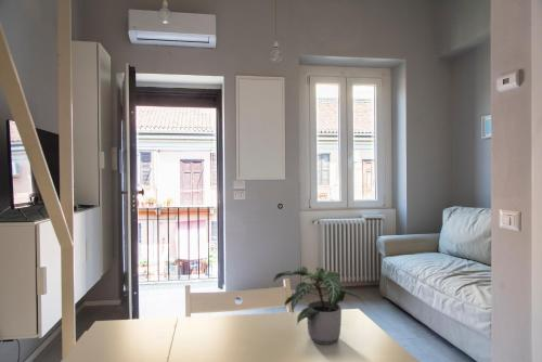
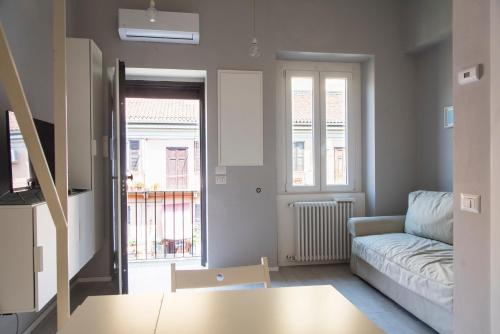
- potted plant (317, 303)
